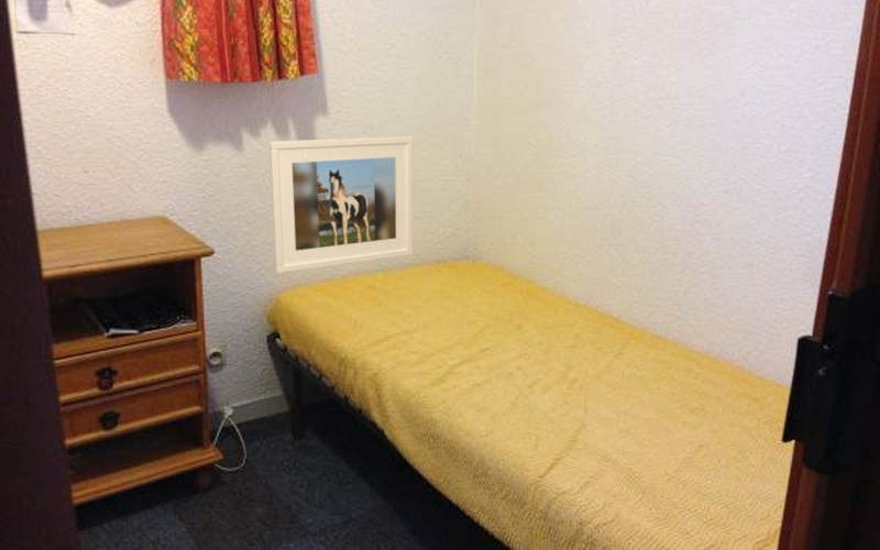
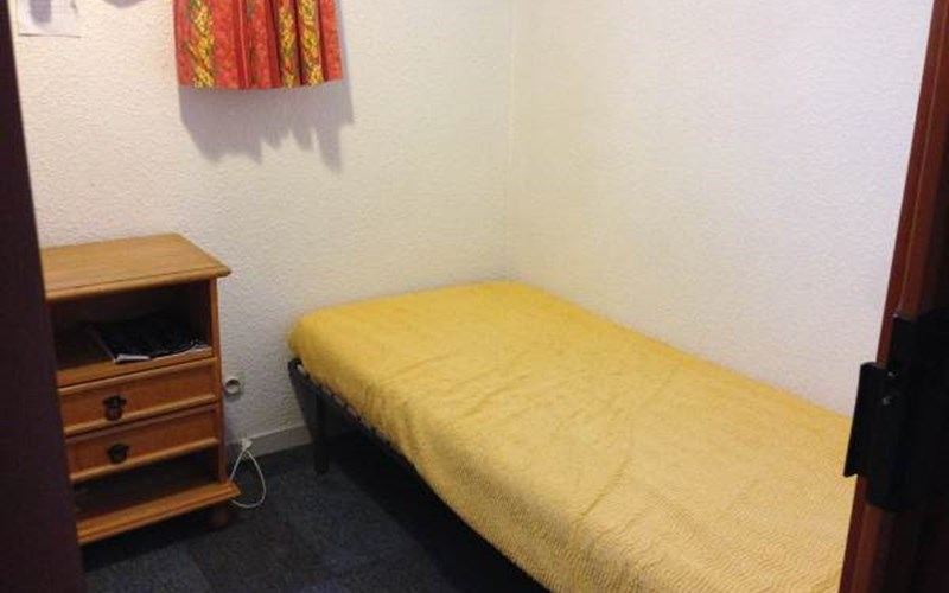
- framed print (345, 202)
